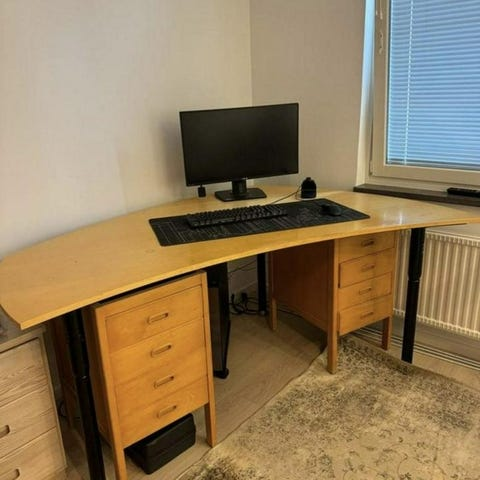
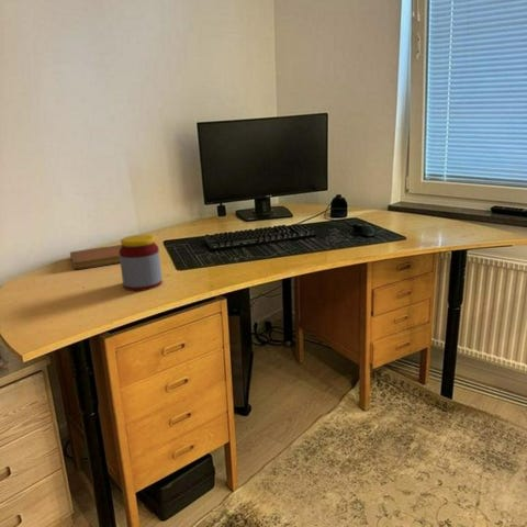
+ jar (139, 261)
+ notebook (108, 255)
